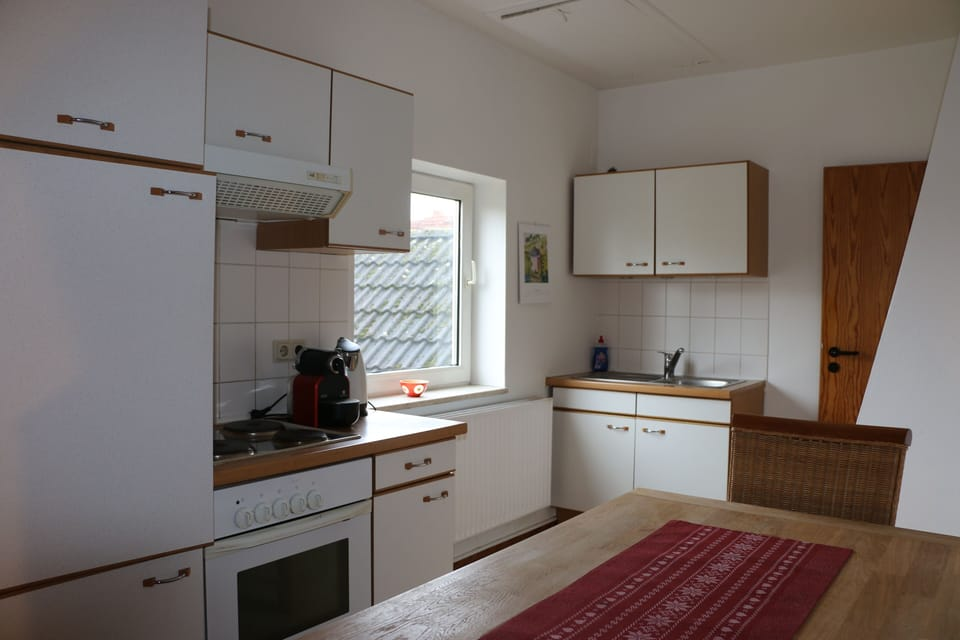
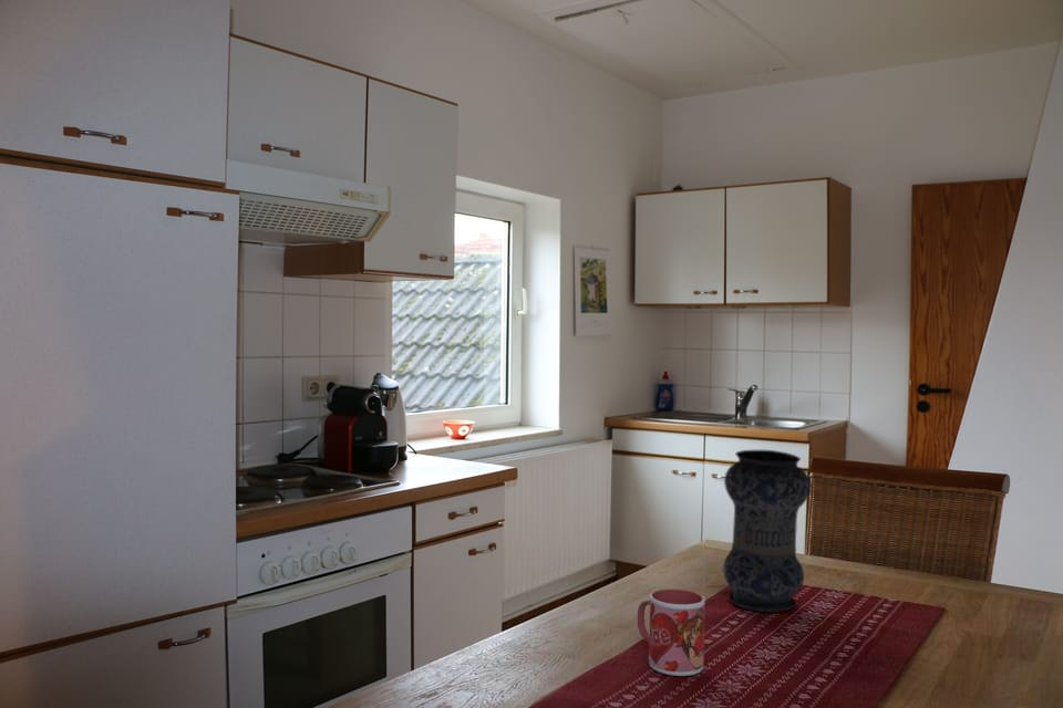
+ vase (765, 528)
+ mug (669, 626)
